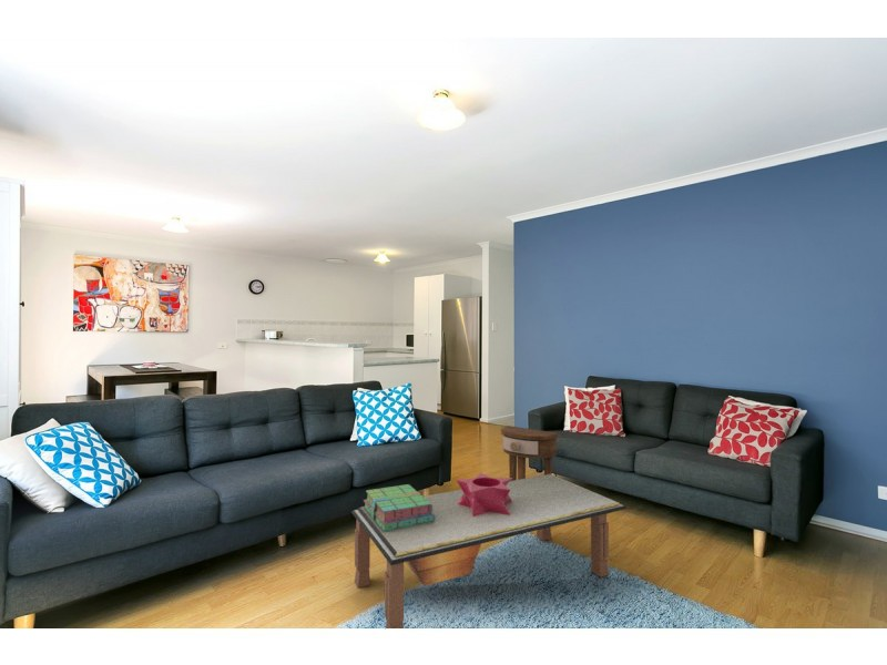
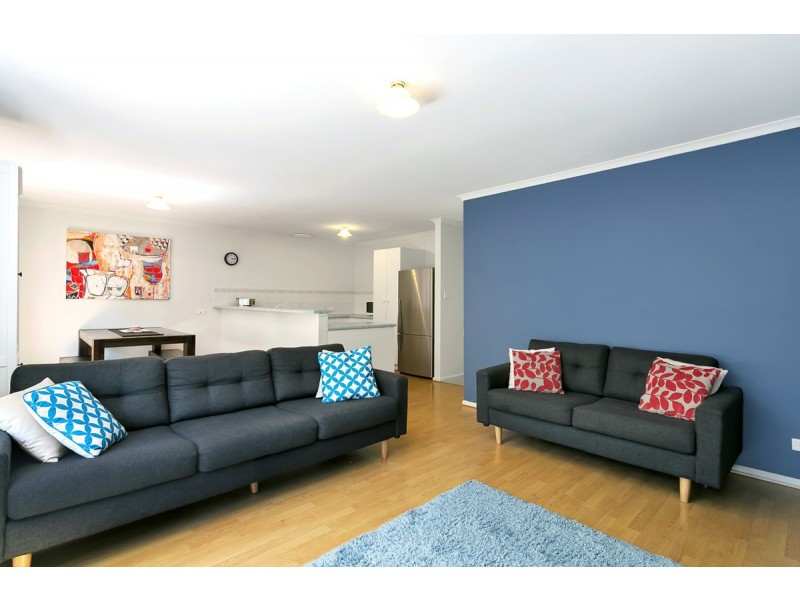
- coffee table (489, 539)
- side table (524, 468)
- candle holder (485, 494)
- stack of books (397, 504)
